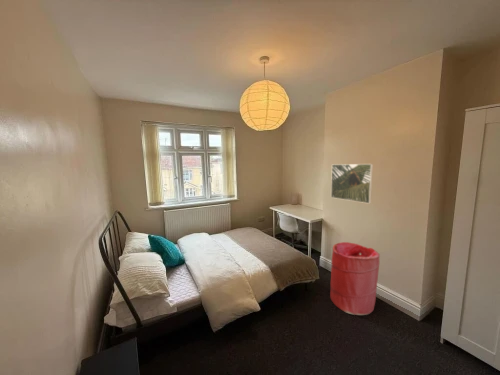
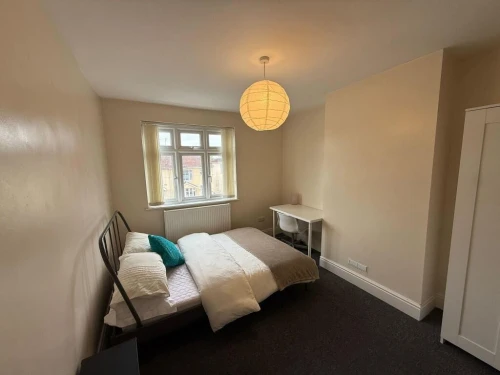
- laundry hamper (353, 274)
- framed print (349, 182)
